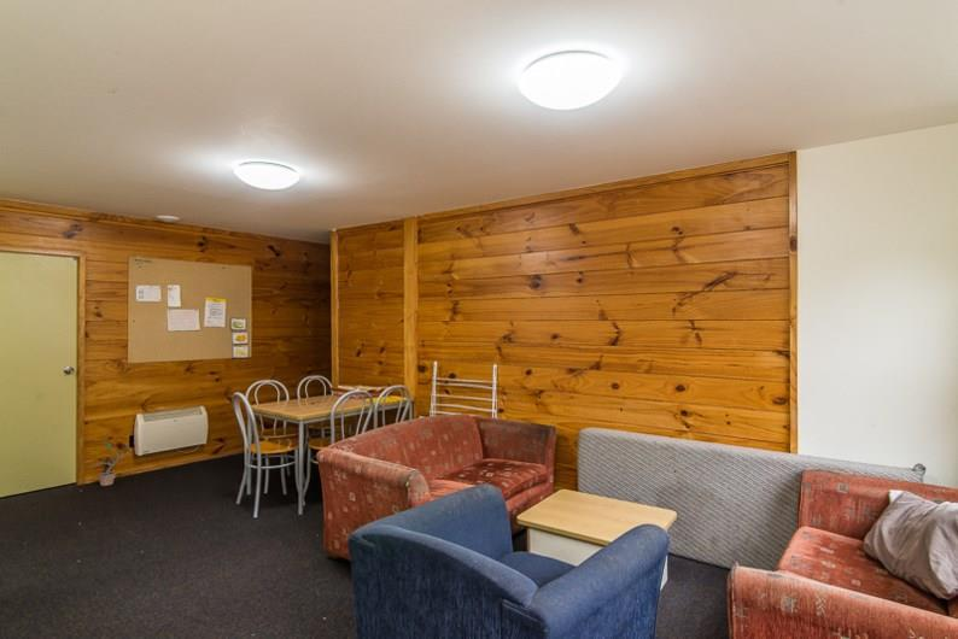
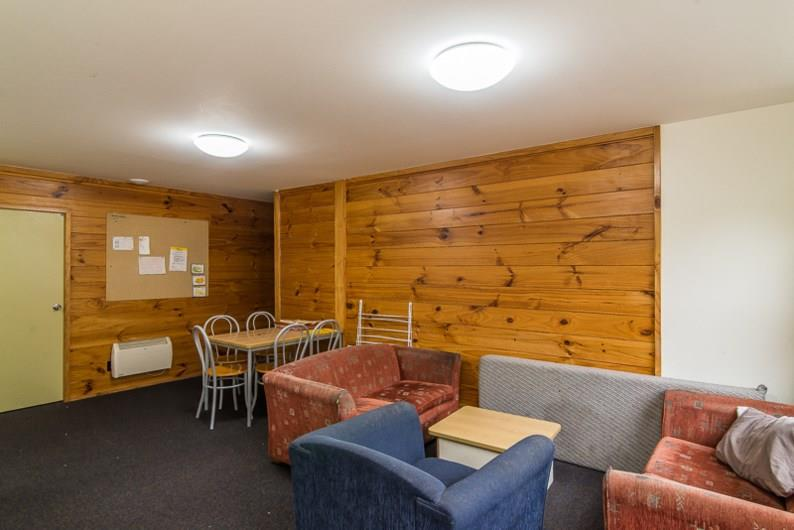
- potted plant (110, 463)
